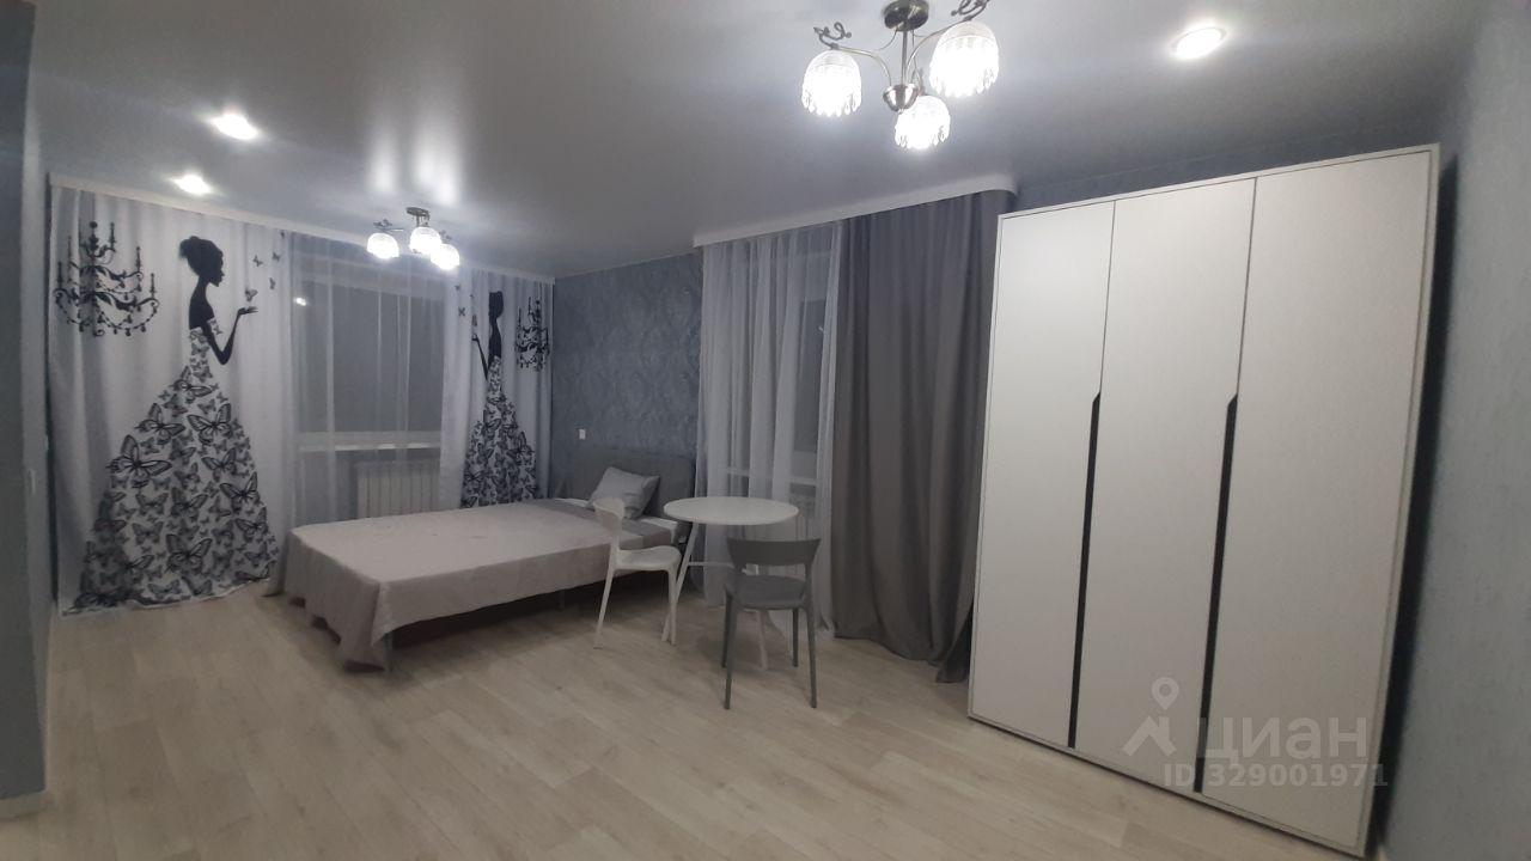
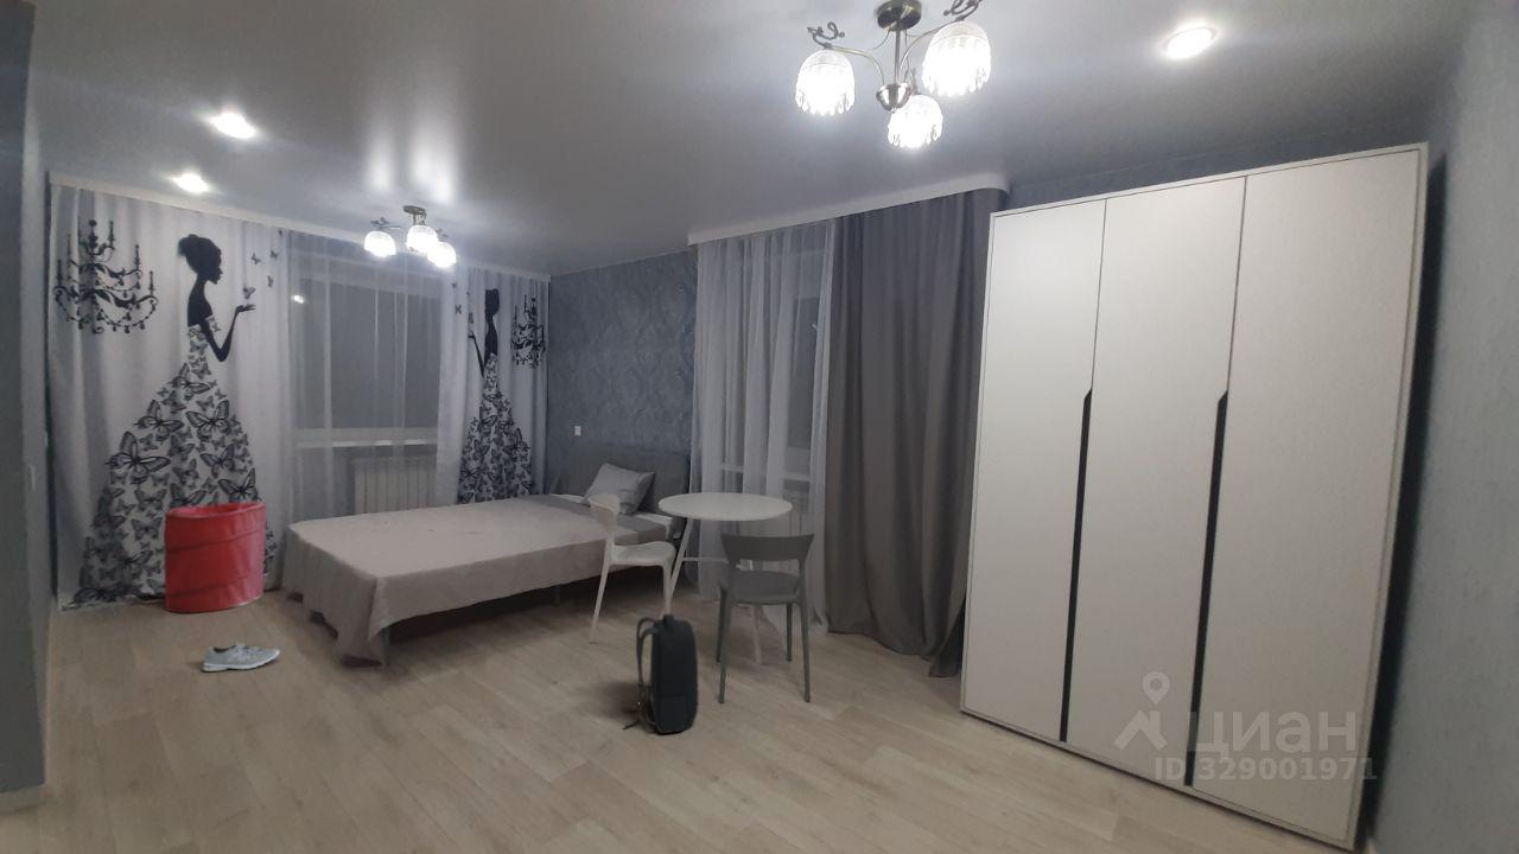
+ sneaker (241, 654)
+ backpack (661, 664)
+ laundry hamper (217, 552)
